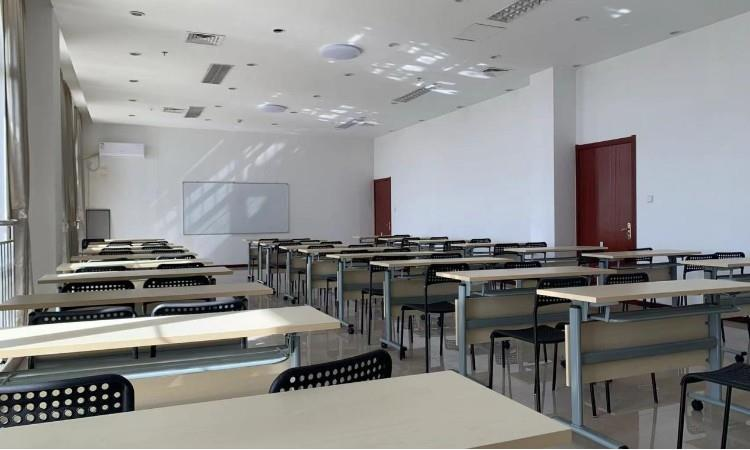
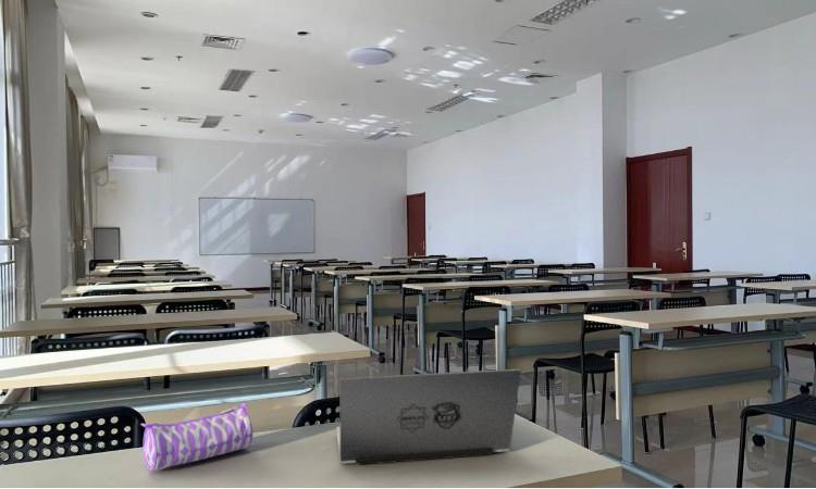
+ pencil case (200, 436)
+ laptop (420, 404)
